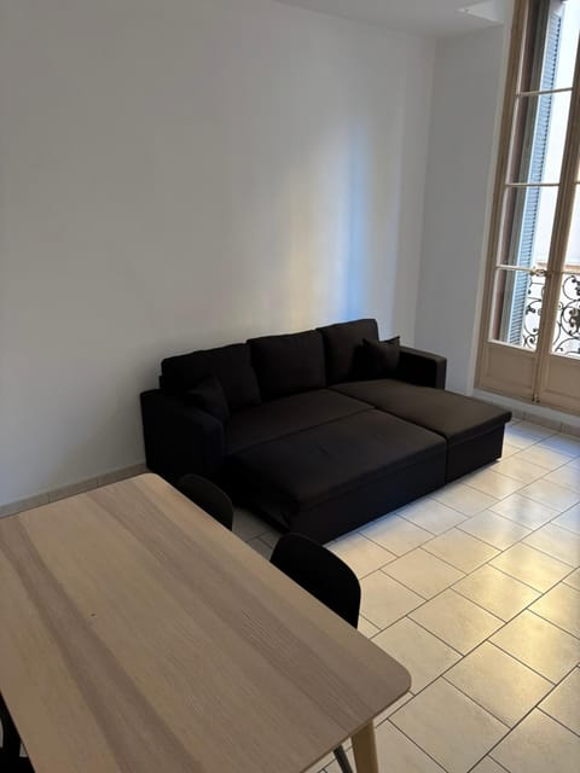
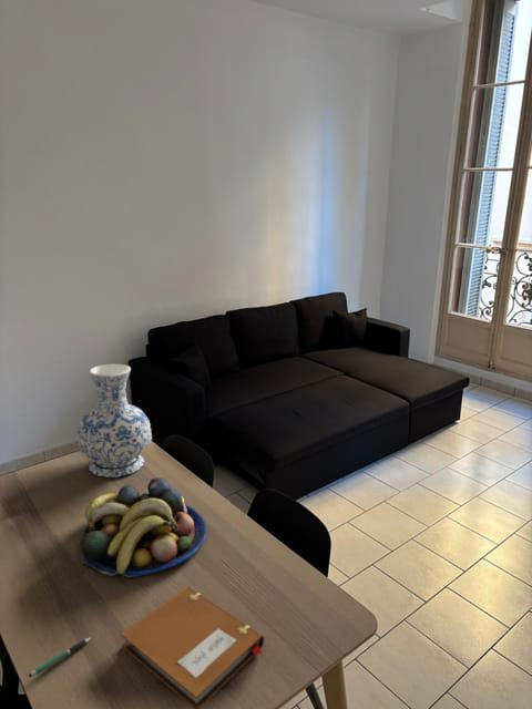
+ notebook (195, 641)
+ vase (113, 418)
+ fruit bowl (144, 515)
+ pen (61, 656)
